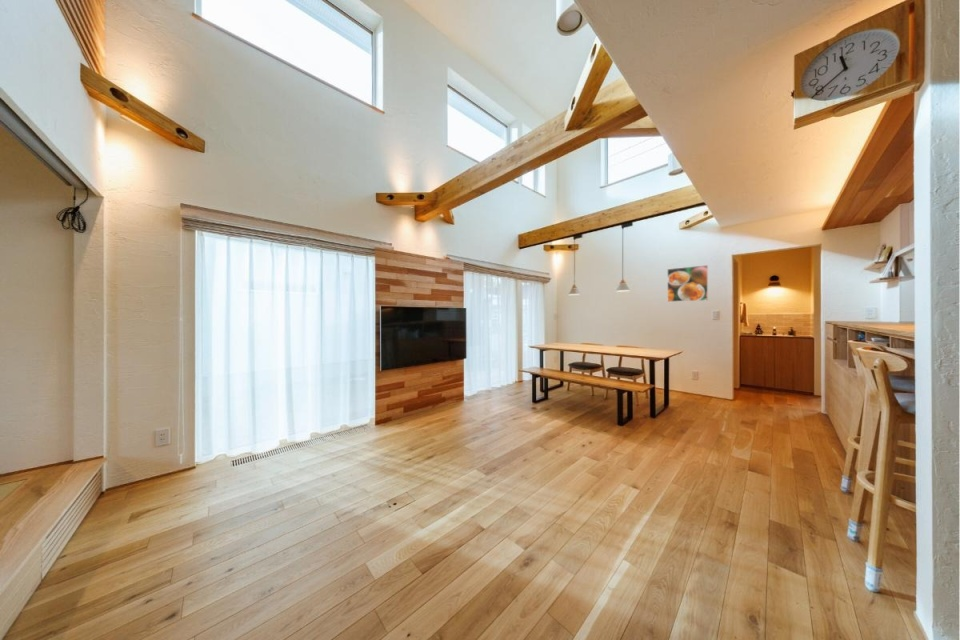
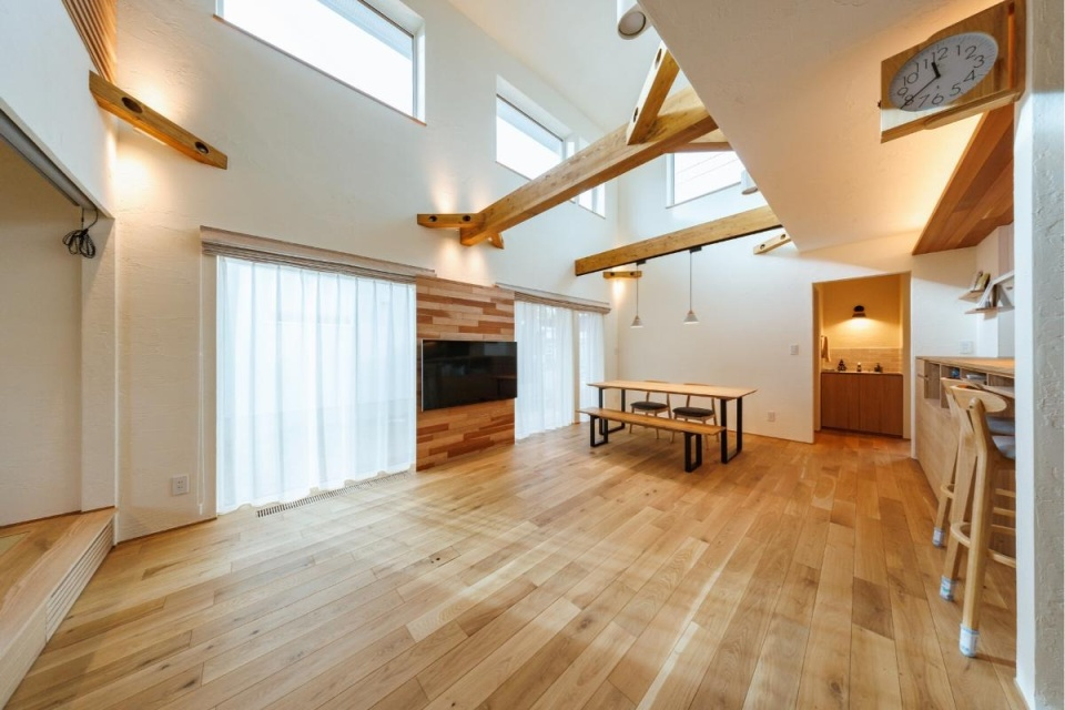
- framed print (687, 284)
